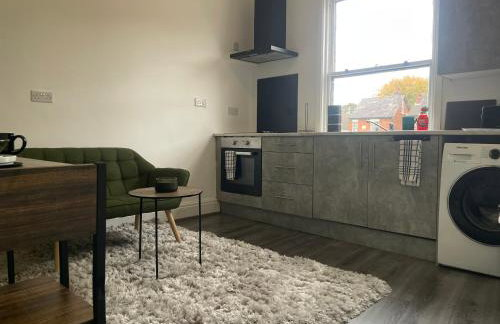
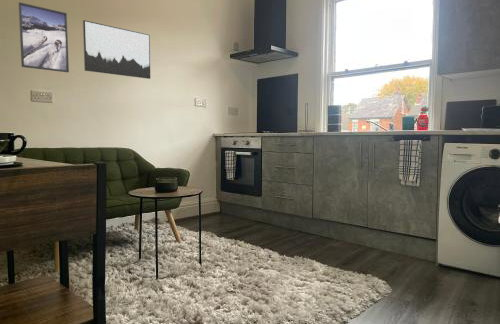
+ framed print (44, 39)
+ wall art (119, 51)
